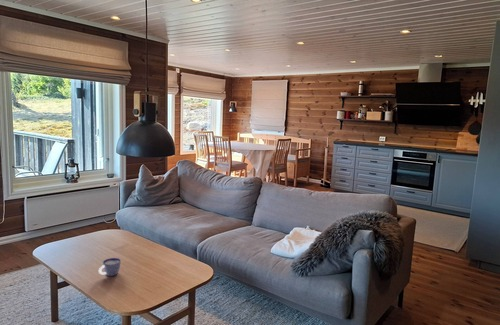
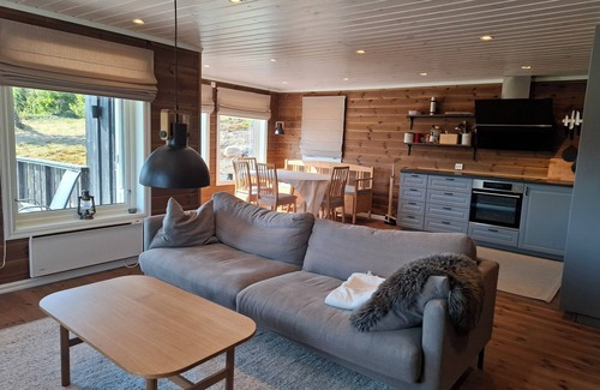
- cup (109, 268)
